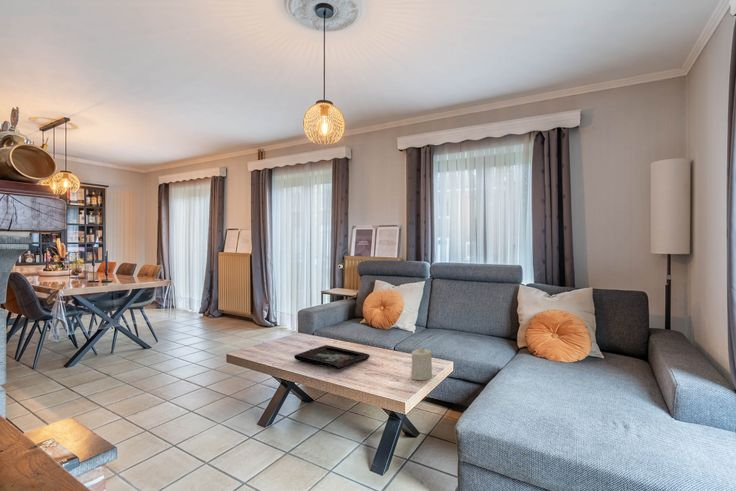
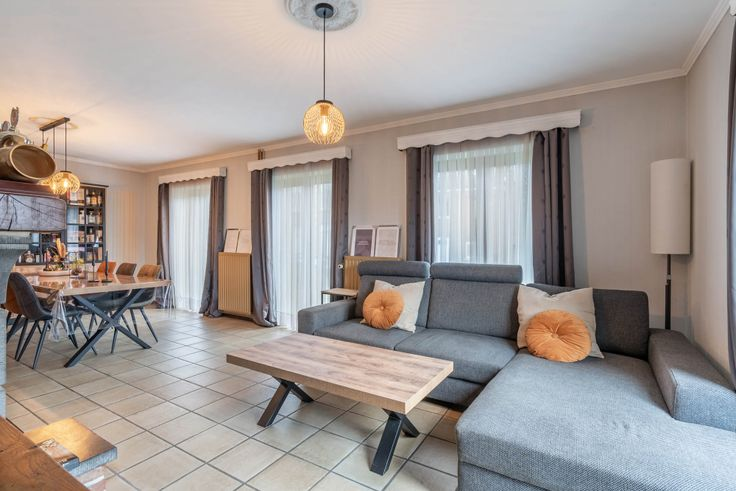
- candle (421, 361)
- decorative tray (331, 356)
